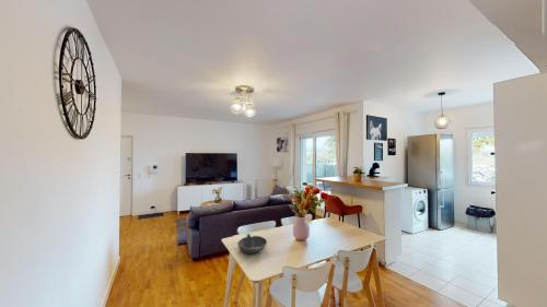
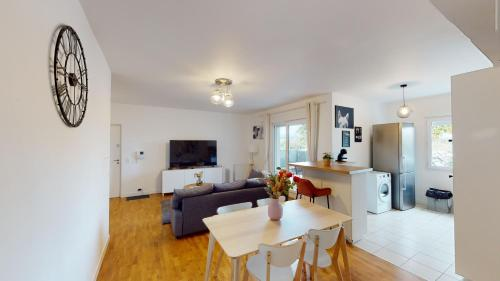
- bowl (252, 244)
